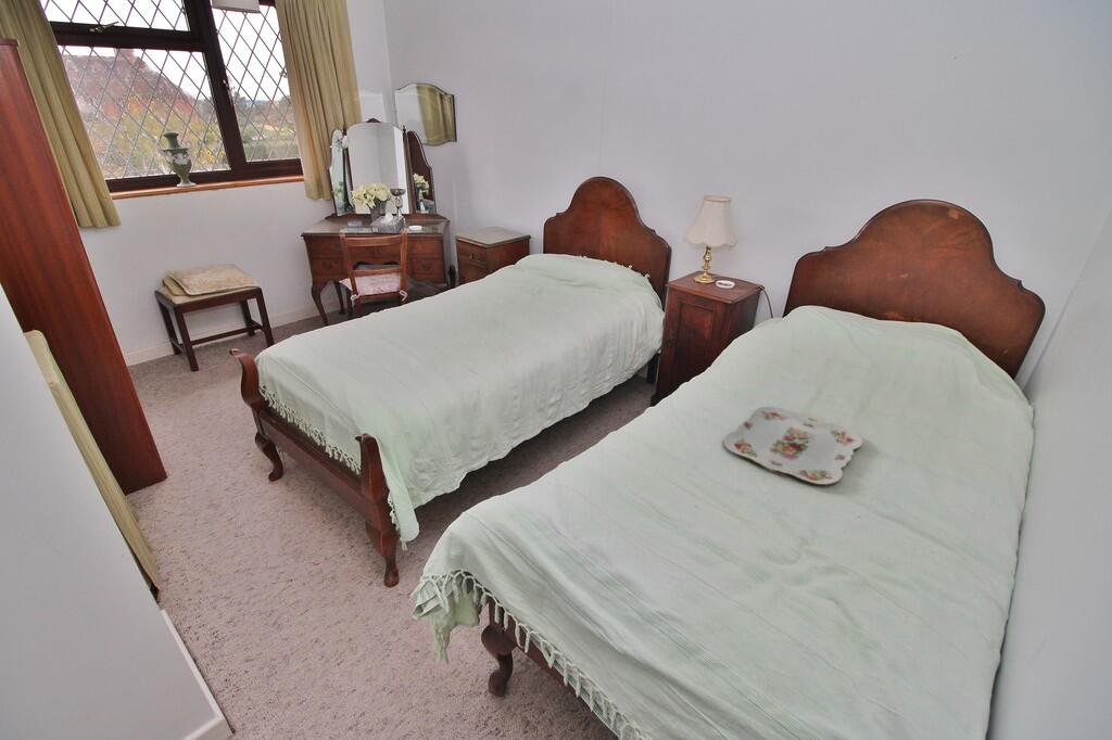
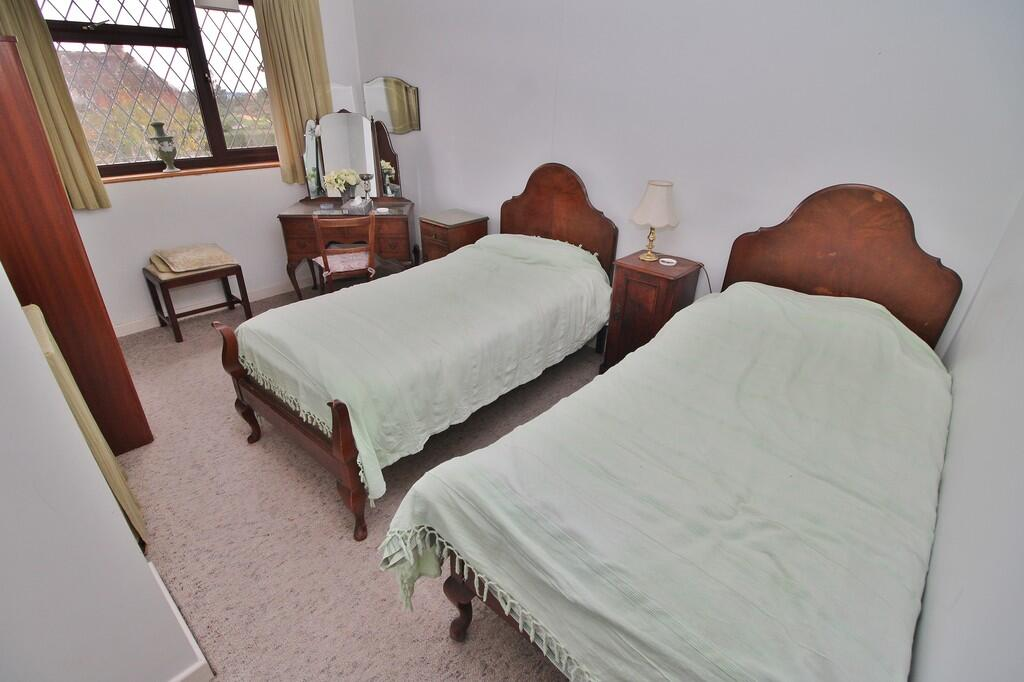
- serving tray (793, 442)
